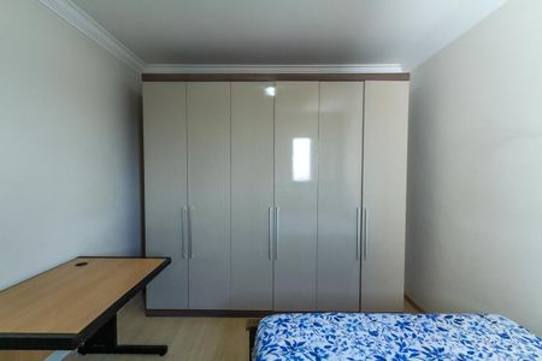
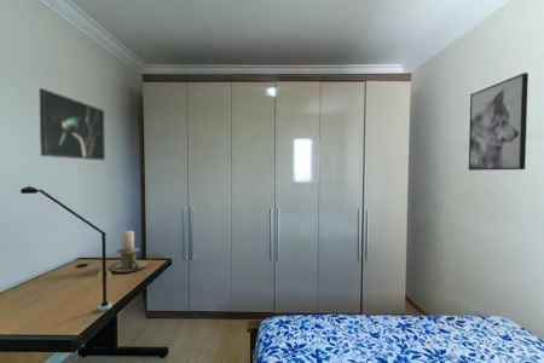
+ candle holder (128, 249)
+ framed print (76, 129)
+ desk lamp (86, 223)
+ wall art (494, 127)
